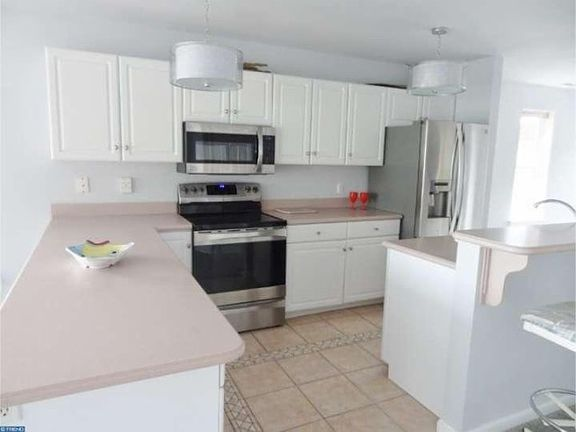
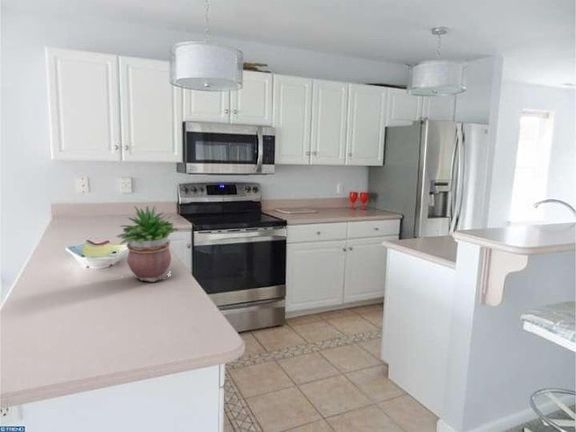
+ potted plant (148, 242)
